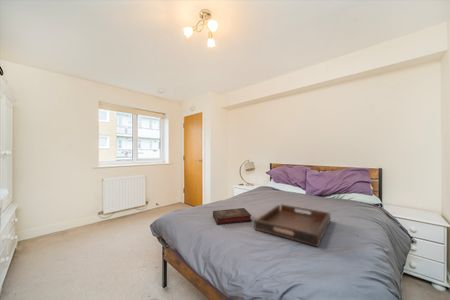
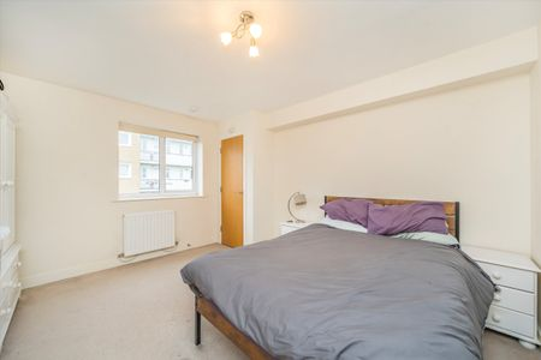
- serving tray (294, 220)
- book (231, 215)
